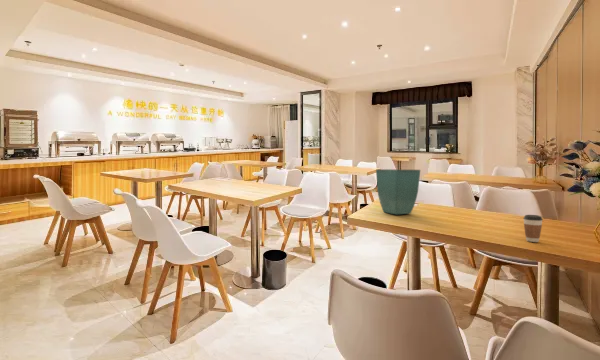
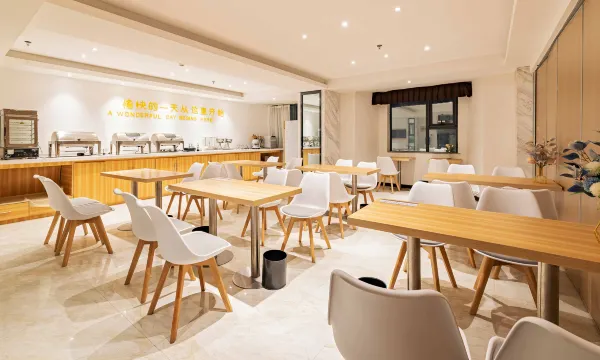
- coffee cup (532, 228)
- flower pot (397, 191)
